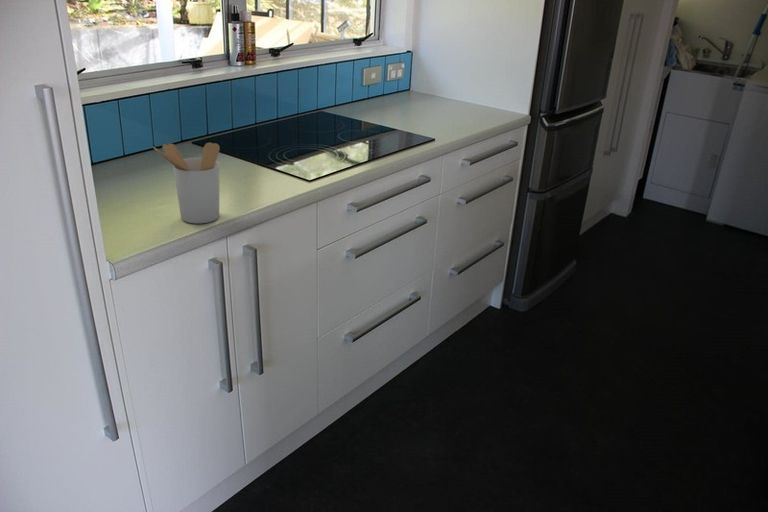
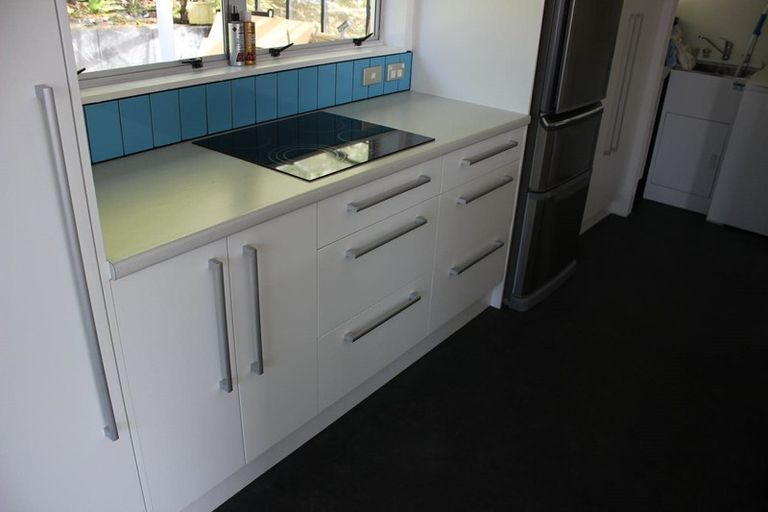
- utensil holder (188, 180)
